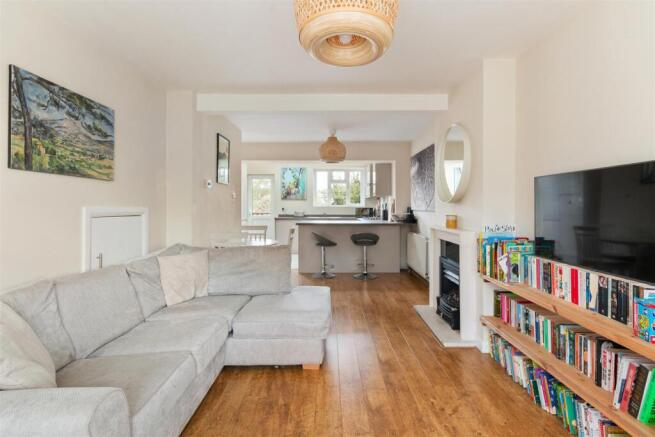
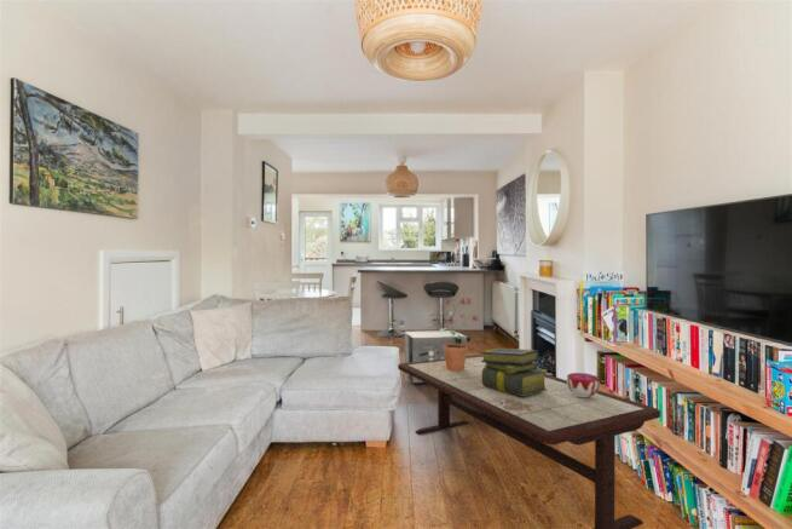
+ stack of books (510, 368)
+ coffee table (504, 426)
+ decorative bowl (583, 386)
+ potted plant (456, 332)
+ safe (437, 356)
